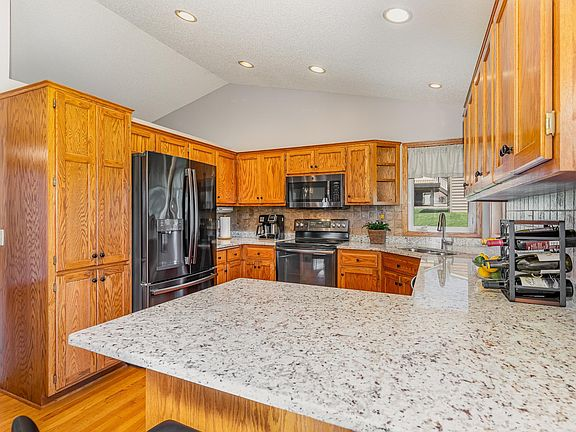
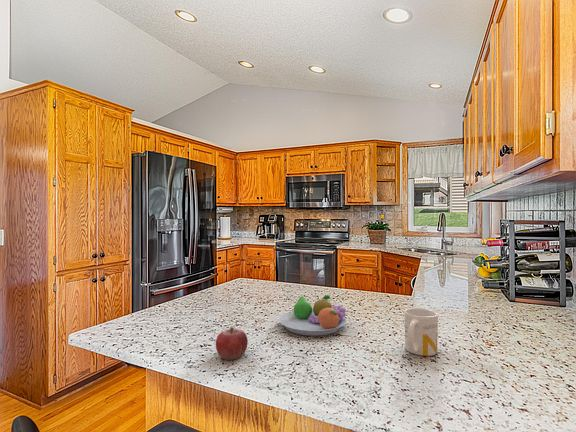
+ mug (421, 332)
+ fruit bowl (312, 311)
+ fruit (231, 340)
